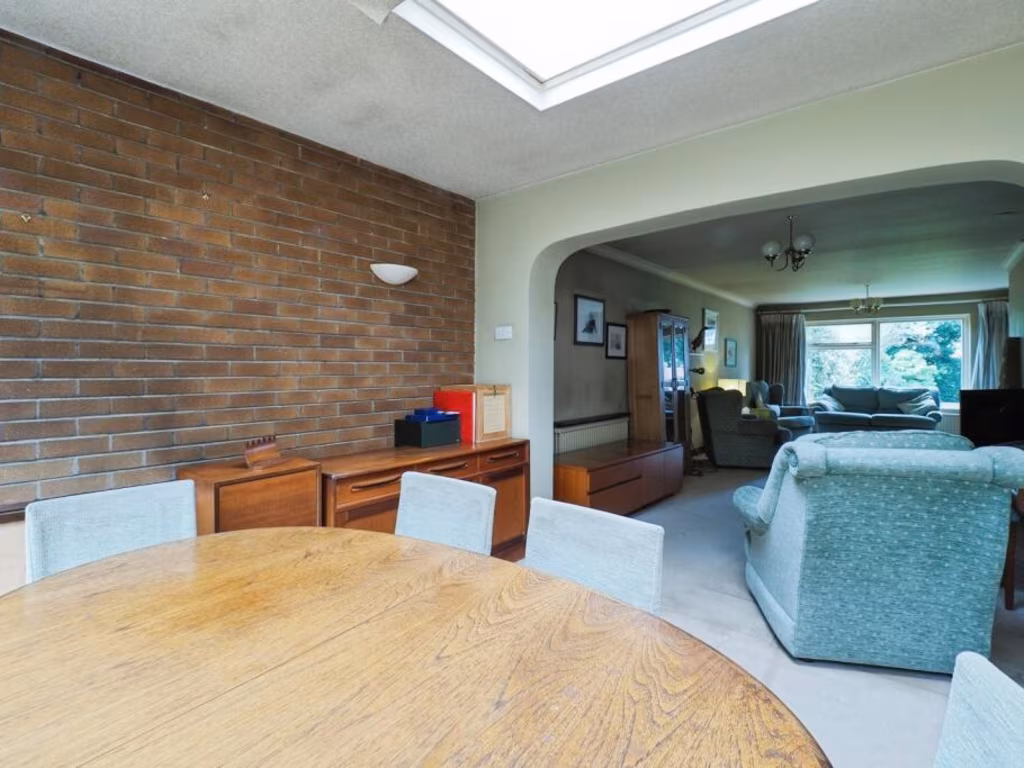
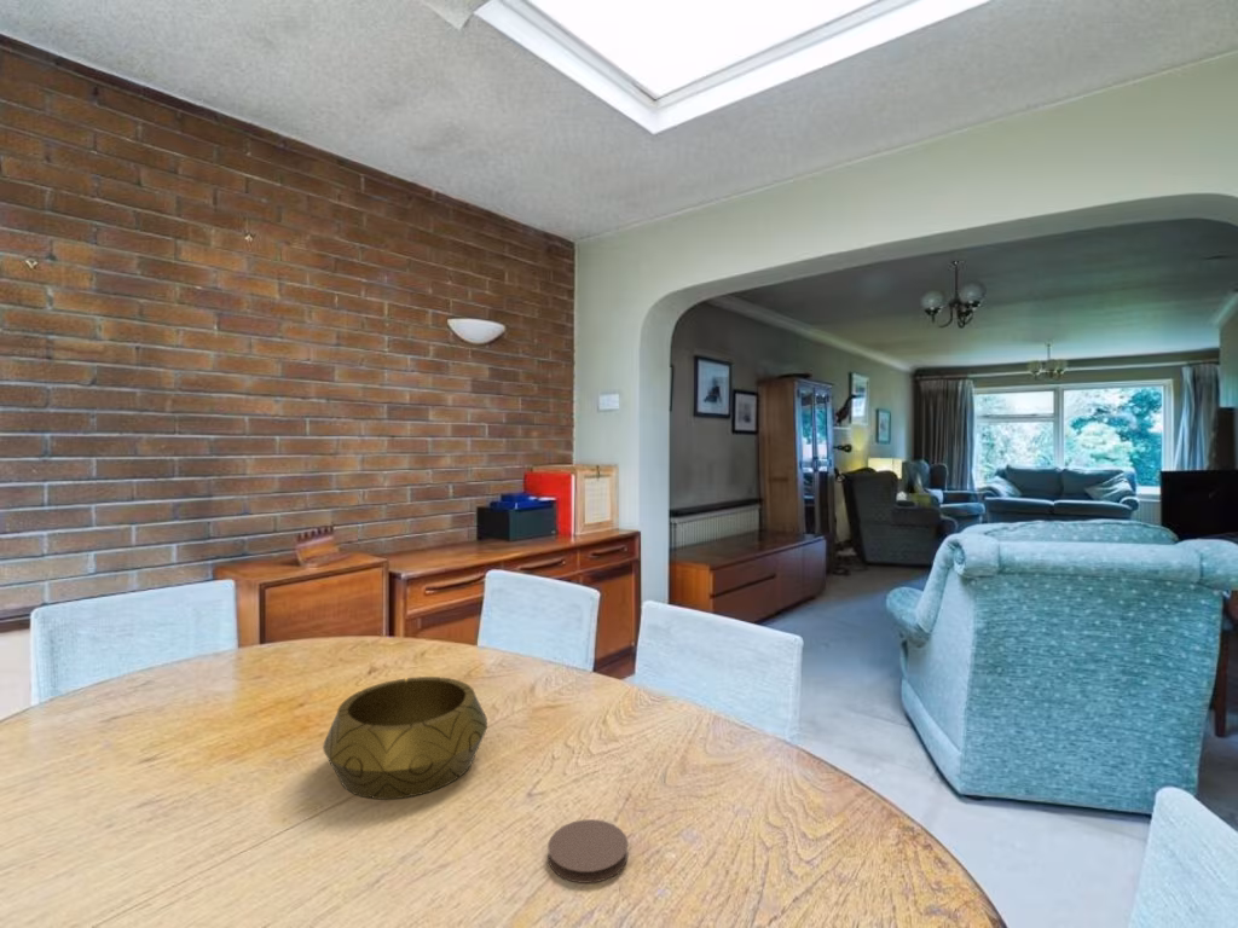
+ decorative bowl (409, 731)
+ coaster (588, 848)
